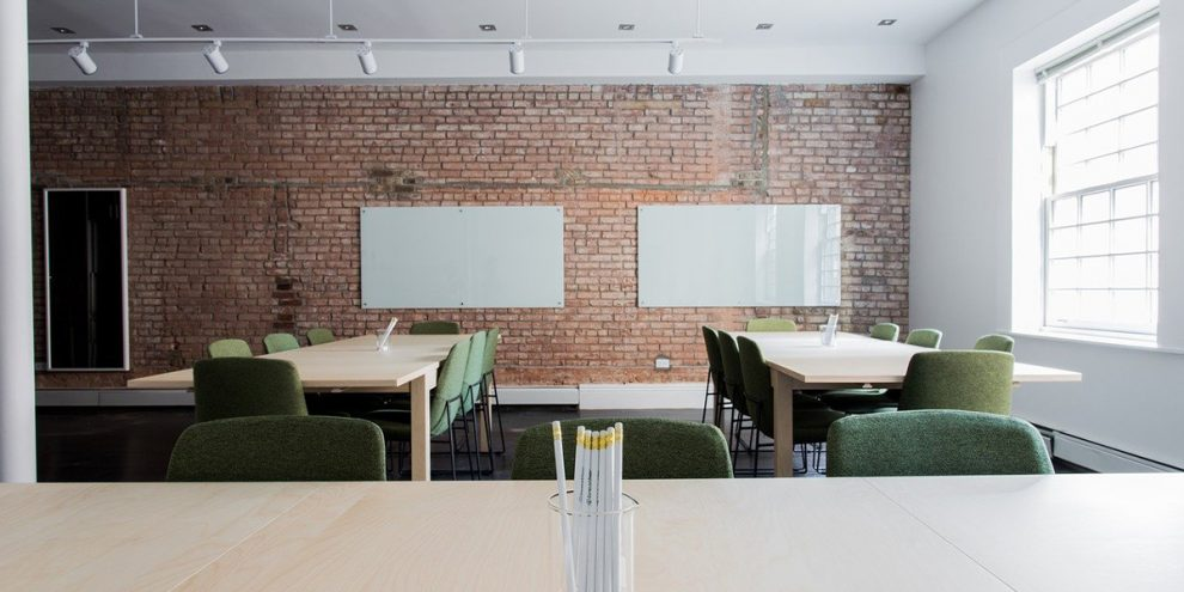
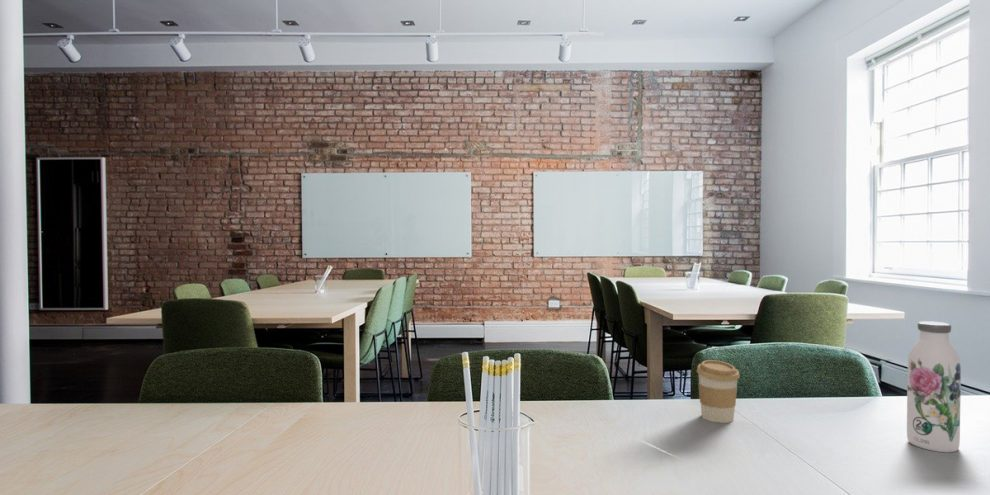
+ coffee cup (717, 390)
+ water bottle (933, 383)
